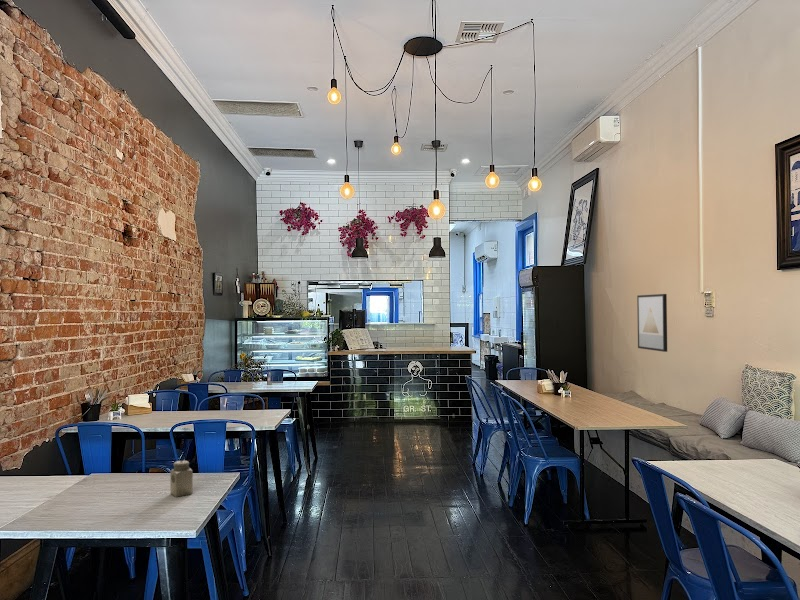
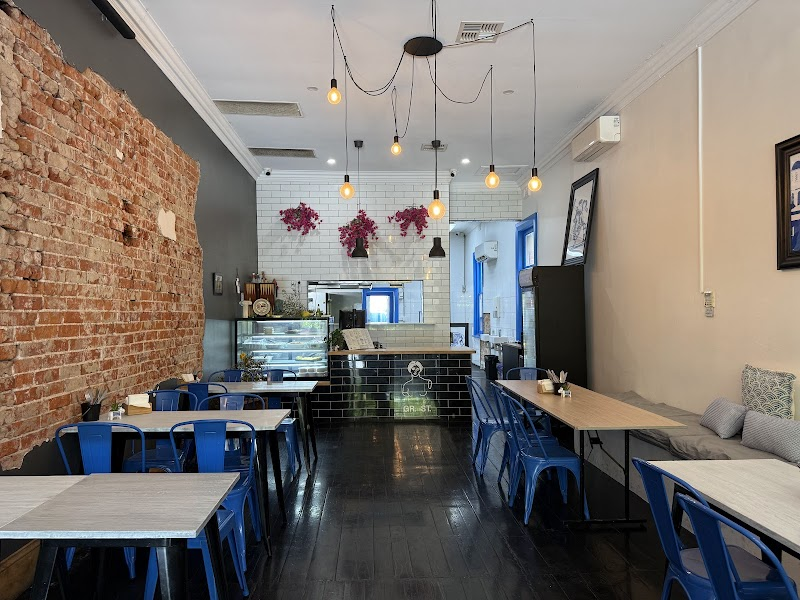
- wall art (651, 322)
- salt shaker (181, 477)
